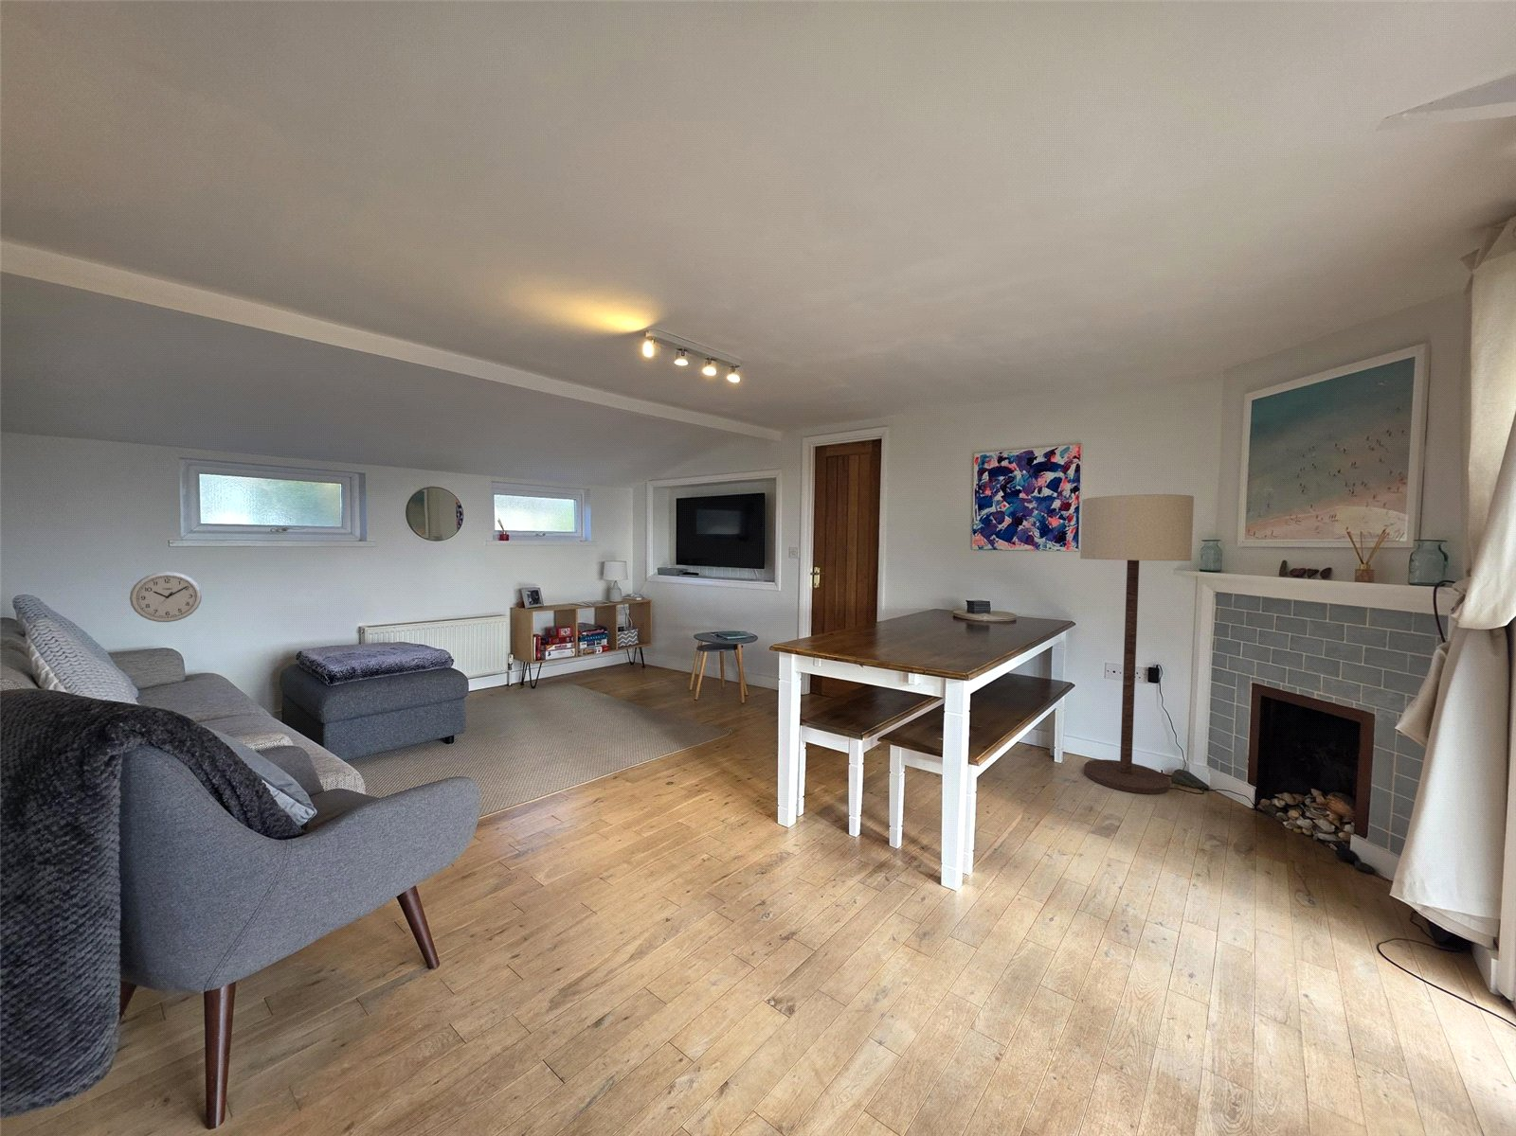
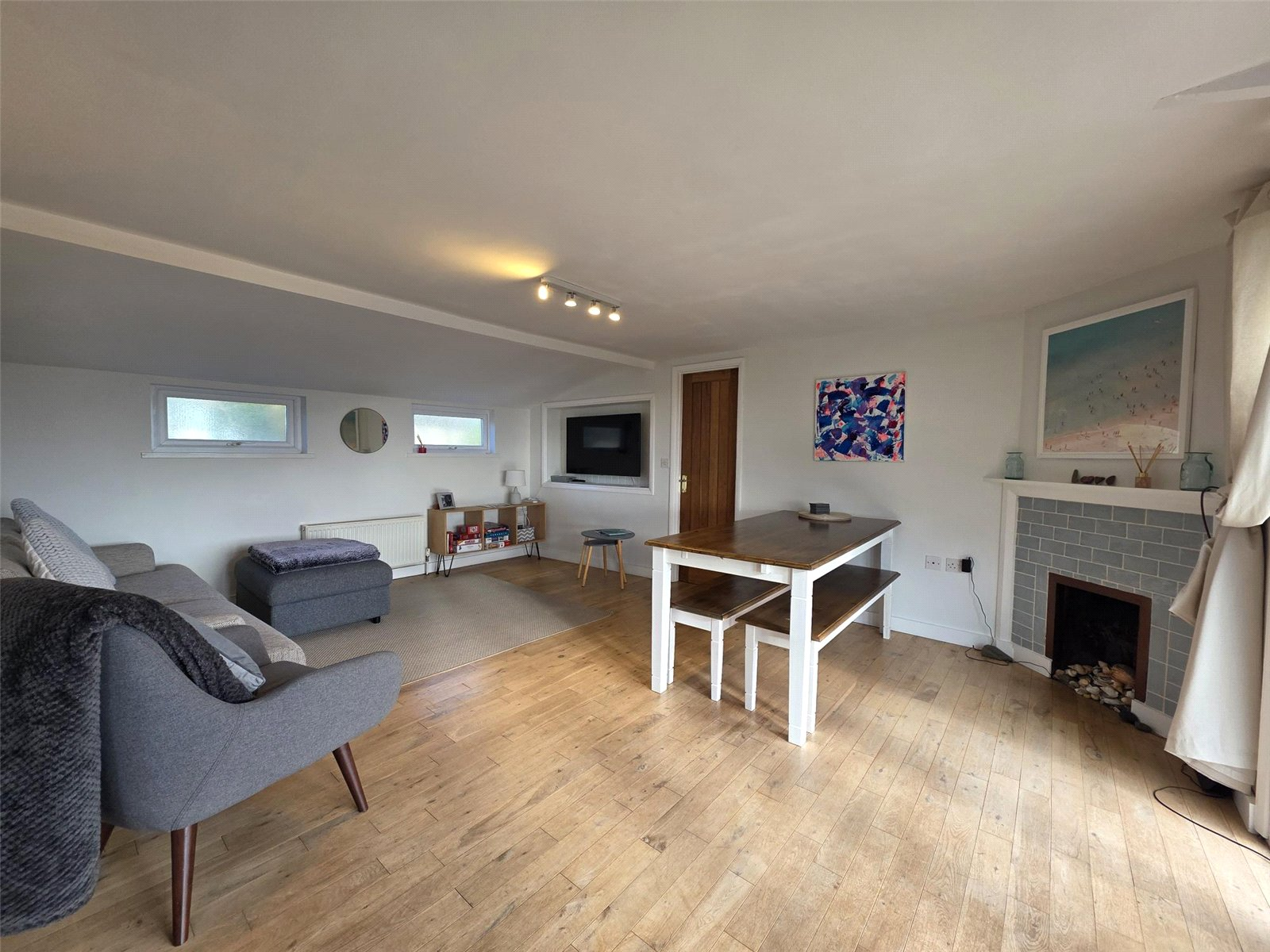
- wall clock (167, 597)
- floor lamp (1130, 640)
